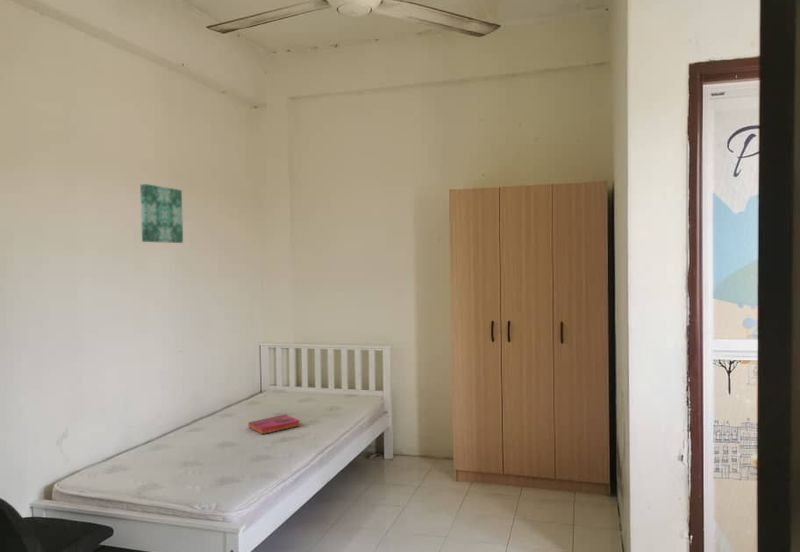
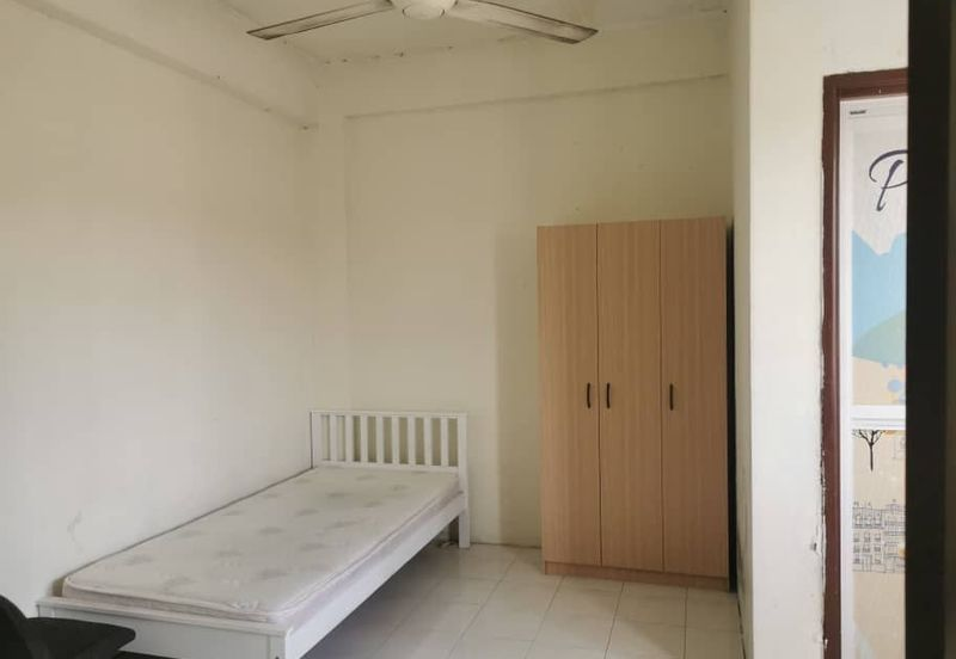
- hardback book (274, 423)
- wall art (162, 214)
